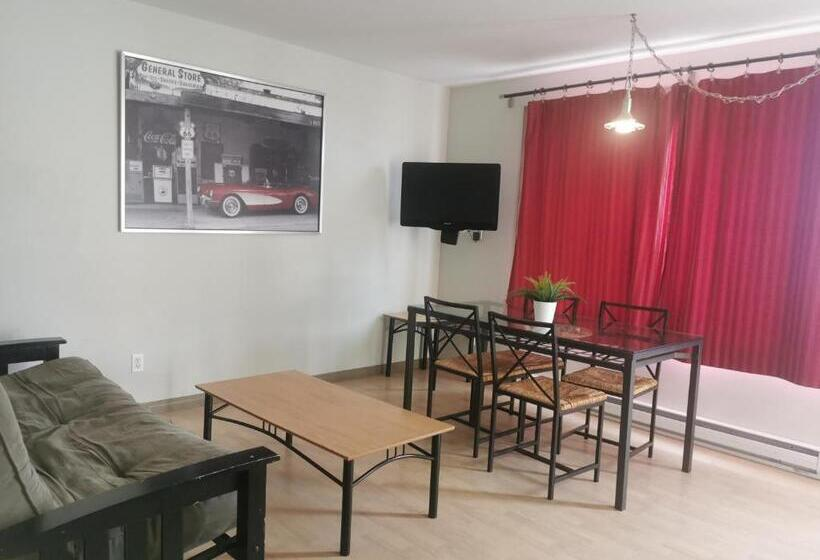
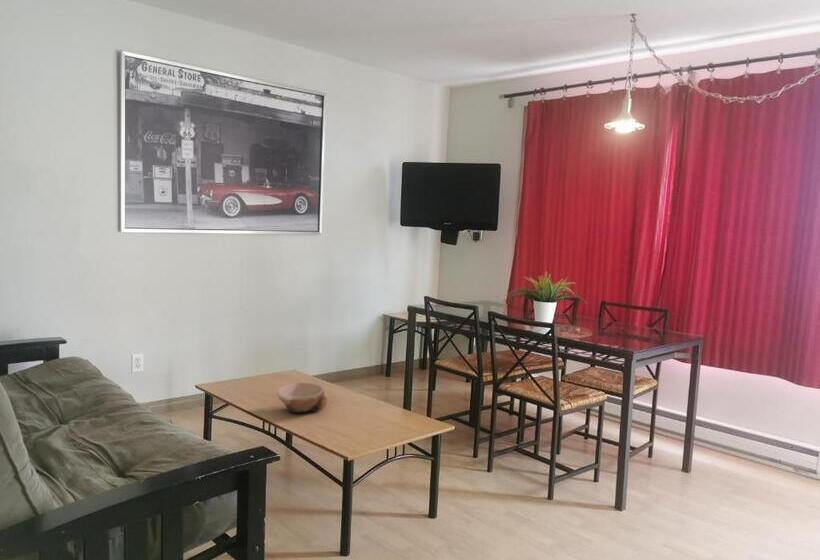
+ bowl (301, 399)
